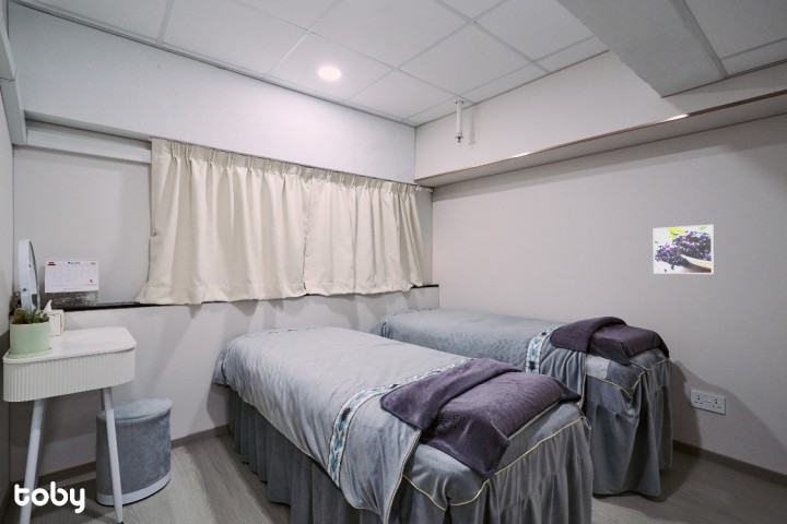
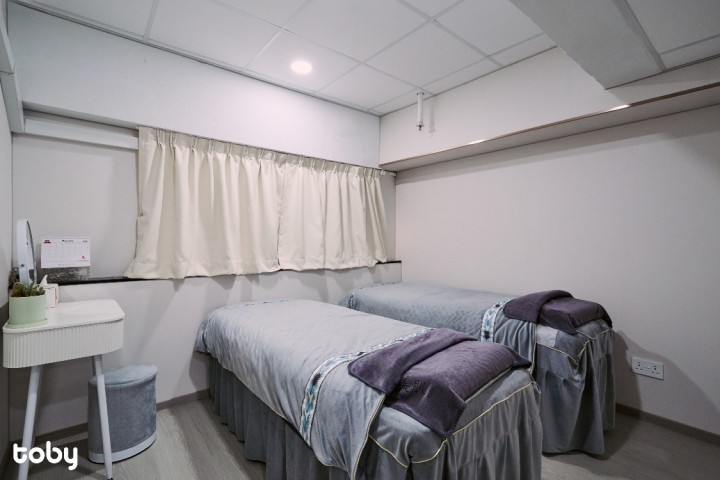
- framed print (681, 250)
